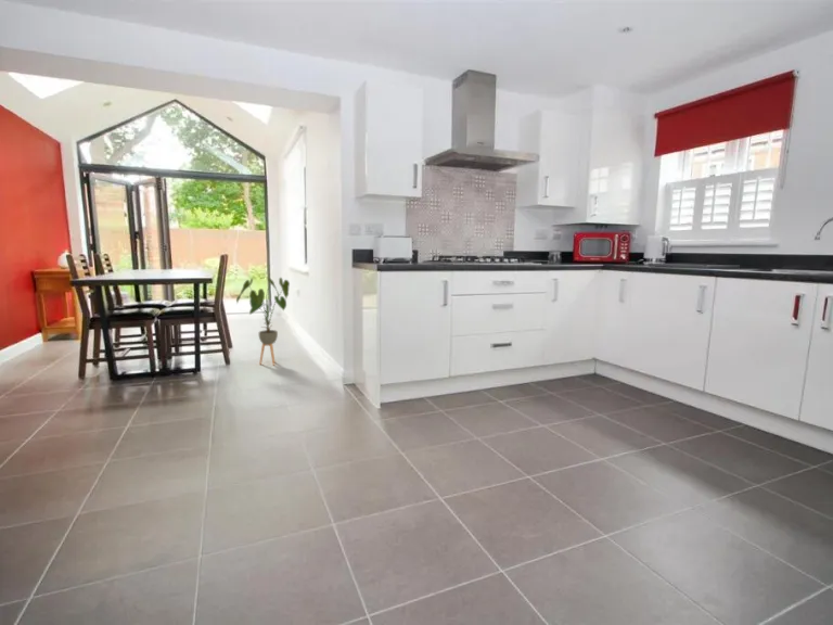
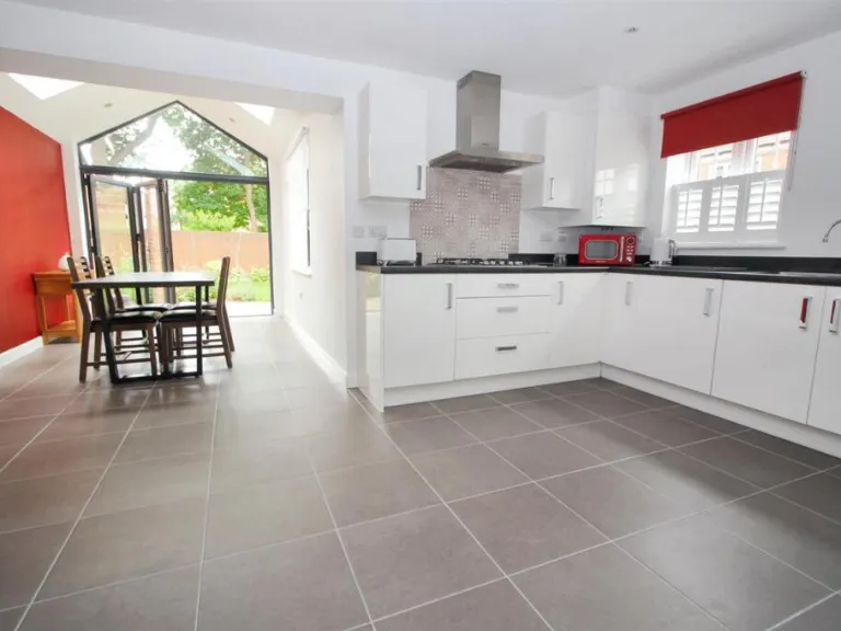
- house plant (265, 319)
